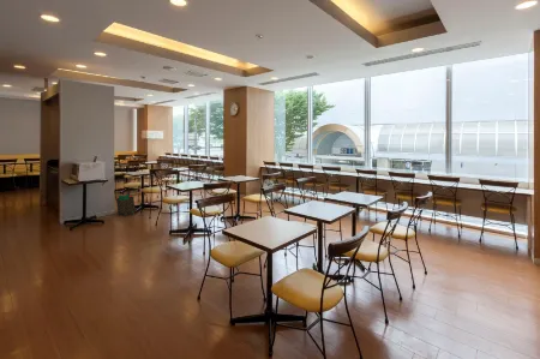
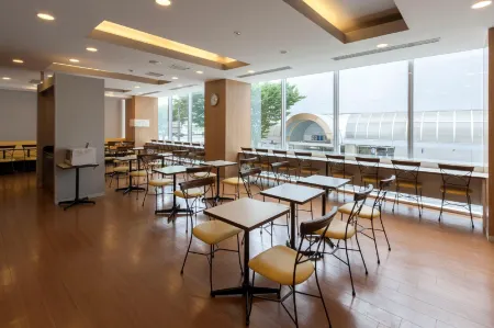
- trash can (125, 204)
